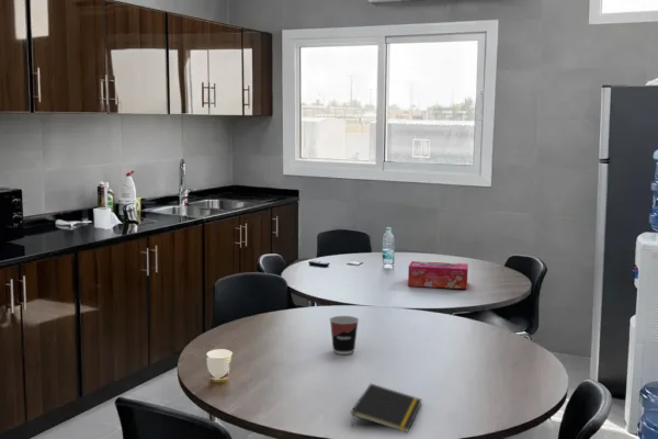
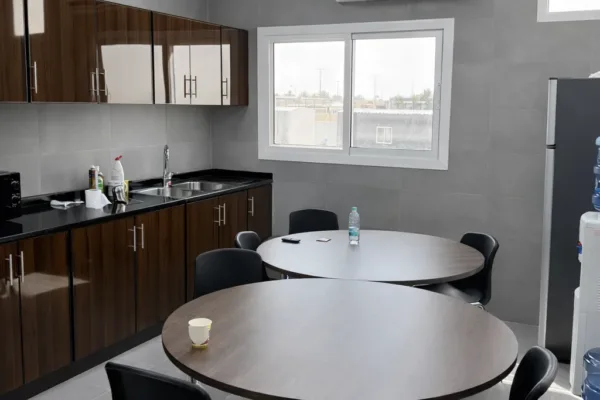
- cup (343, 335)
- tissue box (438, 274)
- notepad (387, 406)
